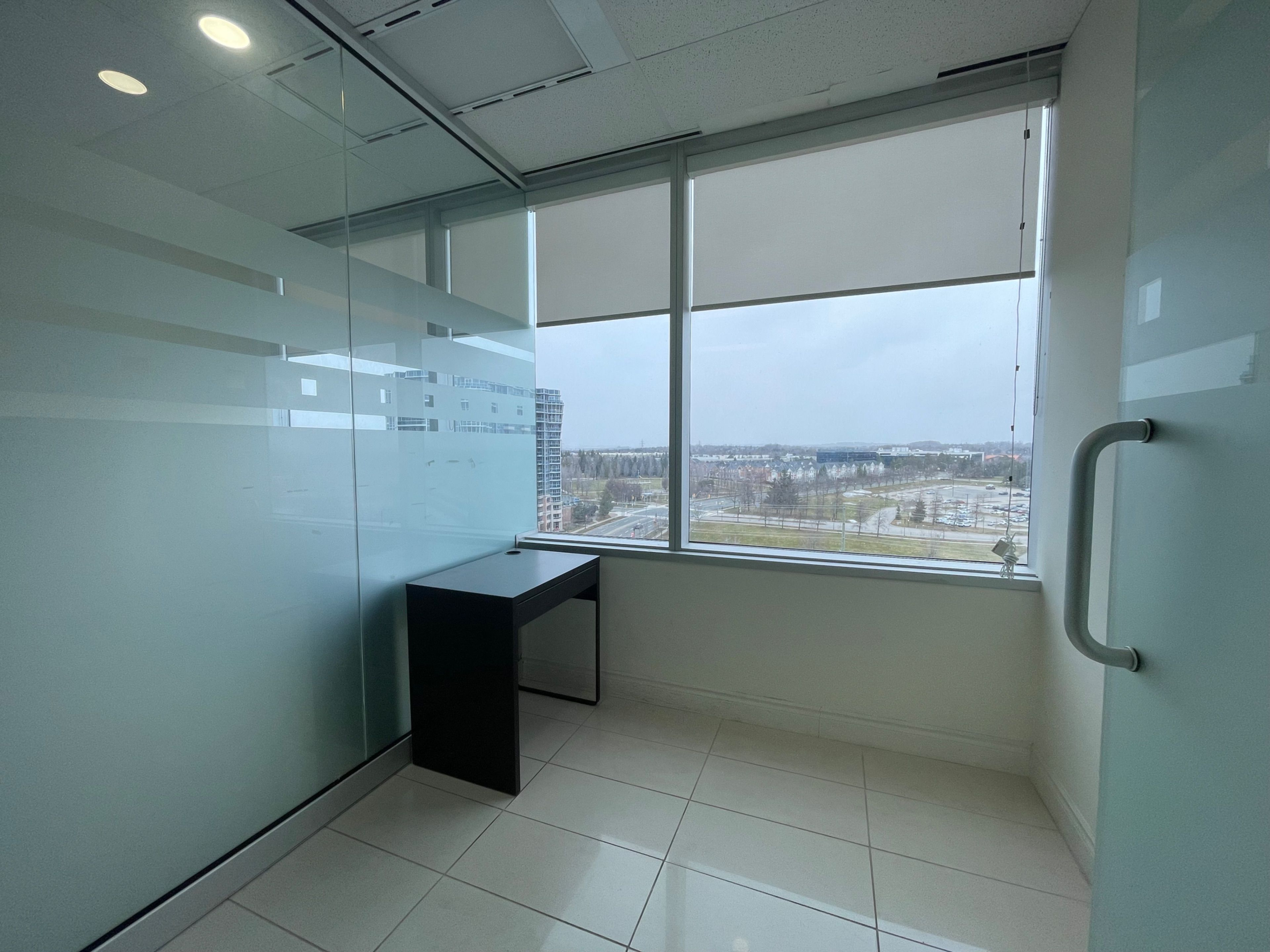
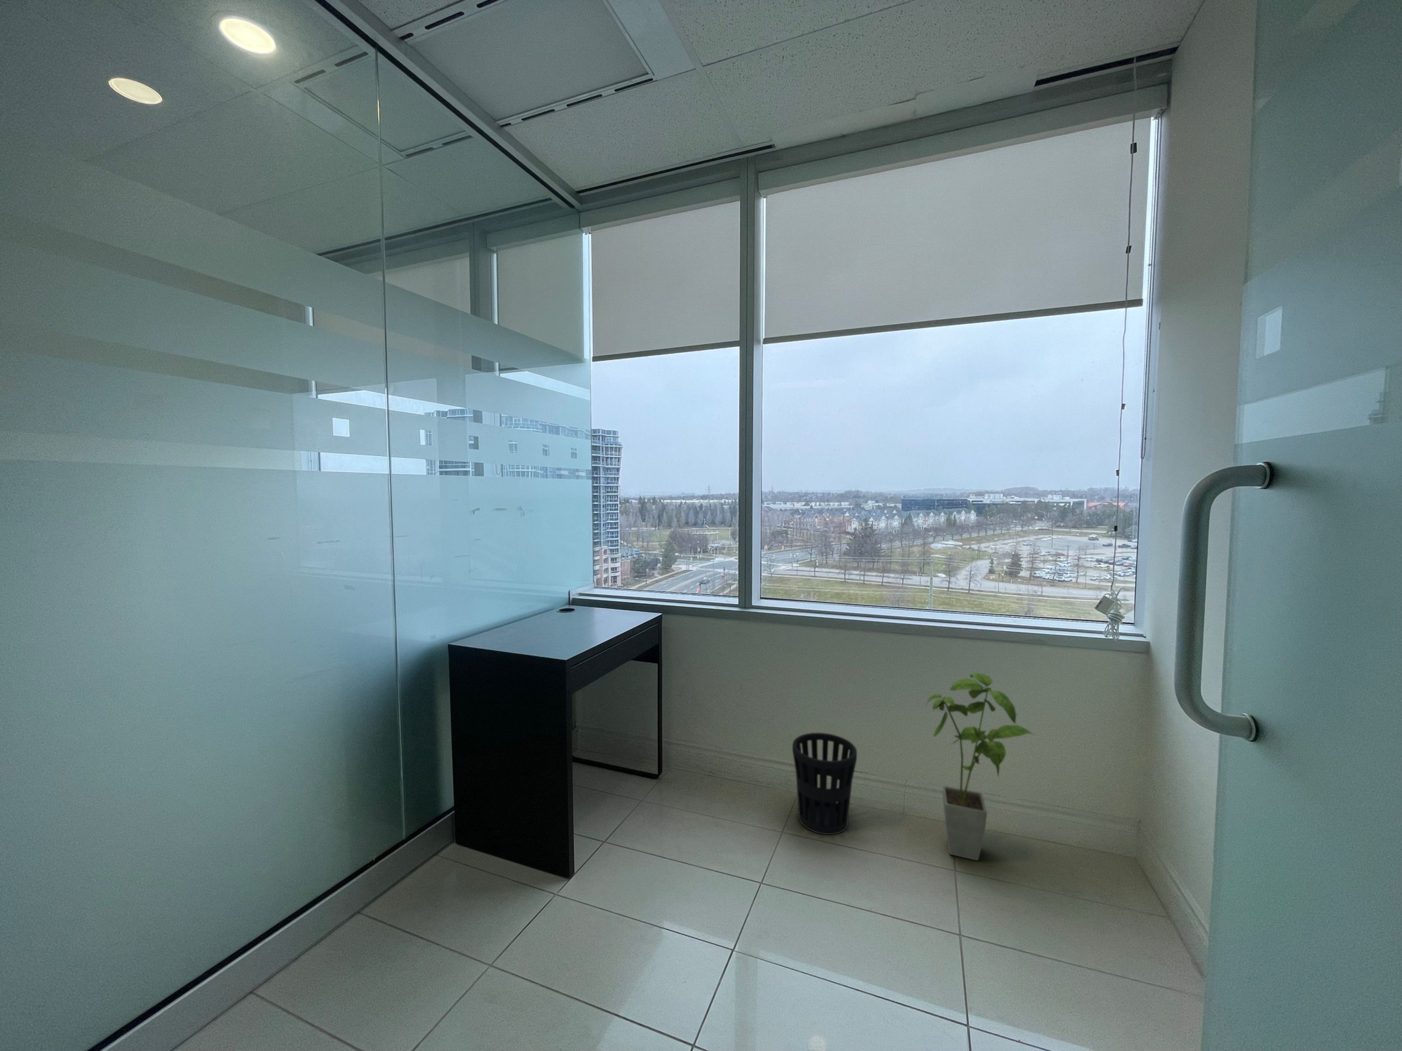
+ wastebasket (824, 783)
+ house plant (979, 764)
